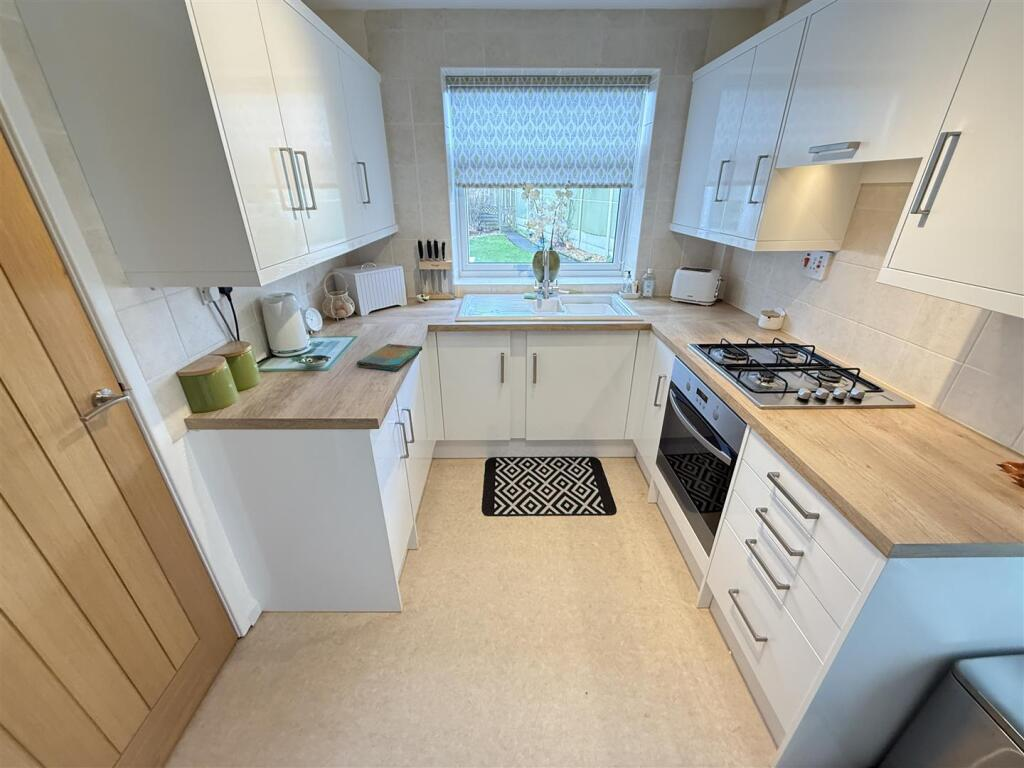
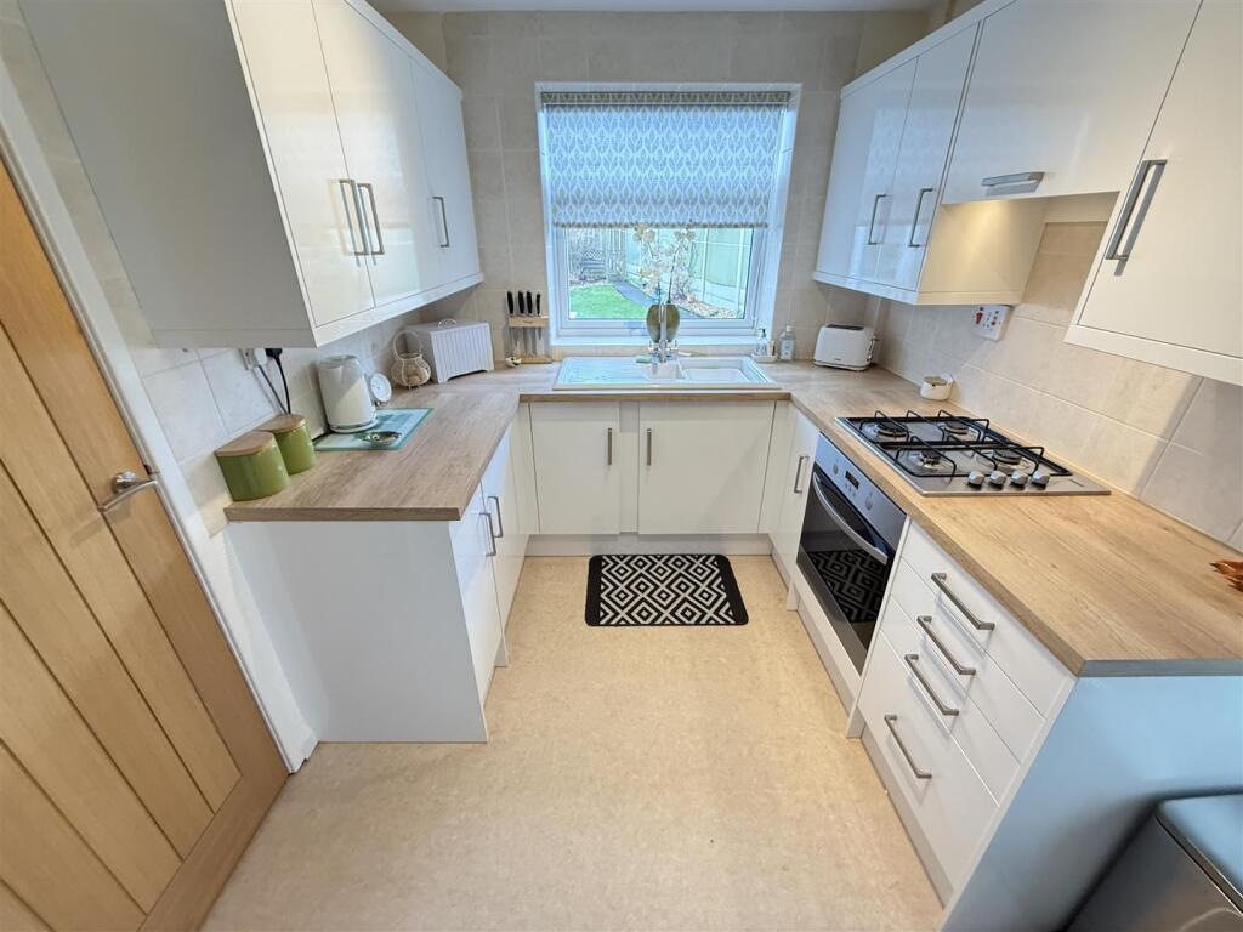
- dish towel (390, 355)
